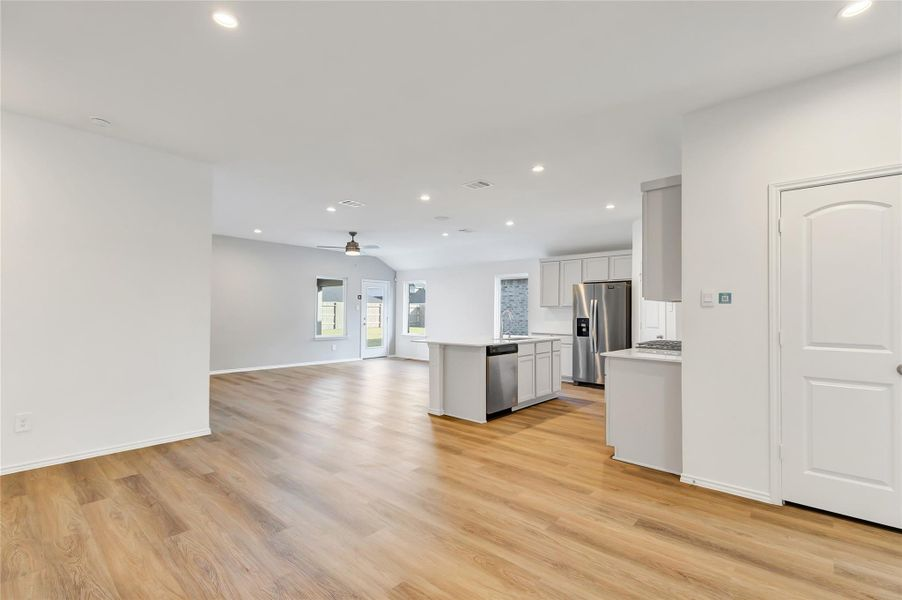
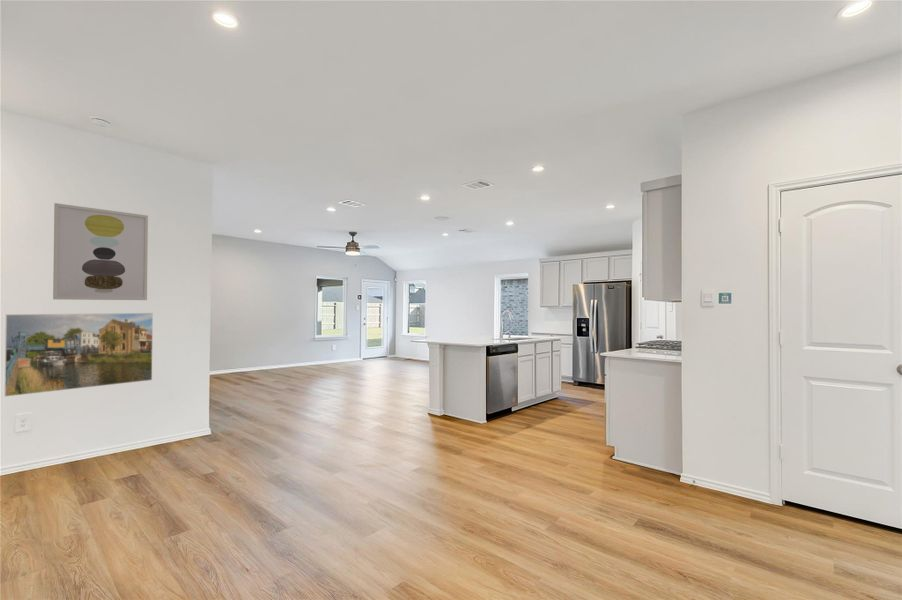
+ wall art (103, 254)
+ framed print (85, 350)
